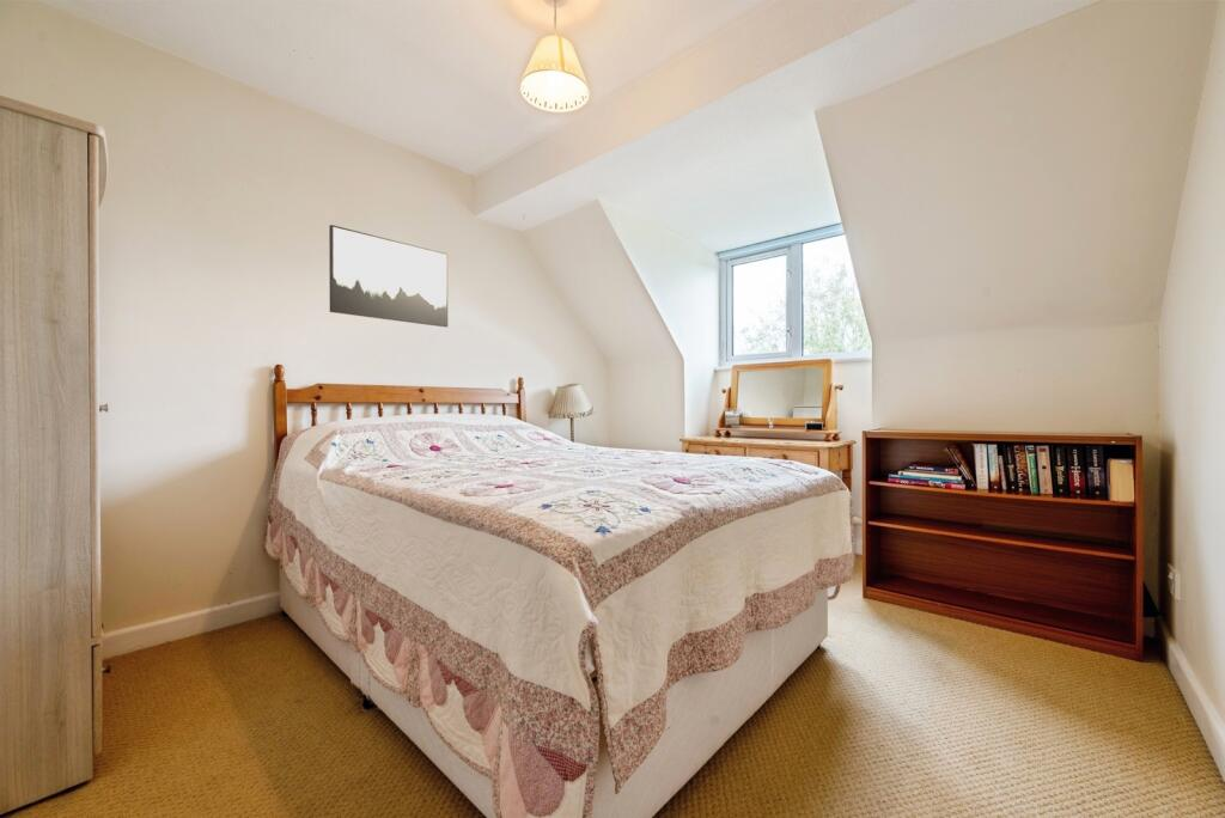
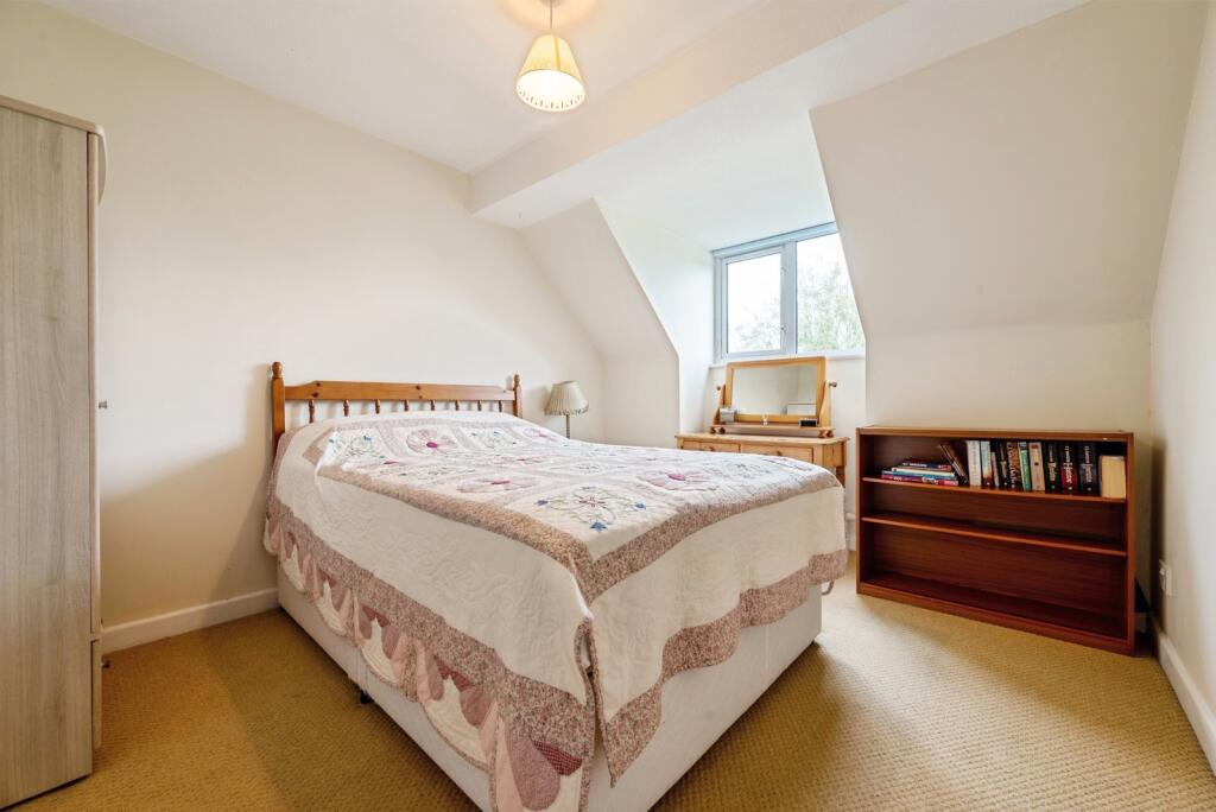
- wall art (394, 280)
